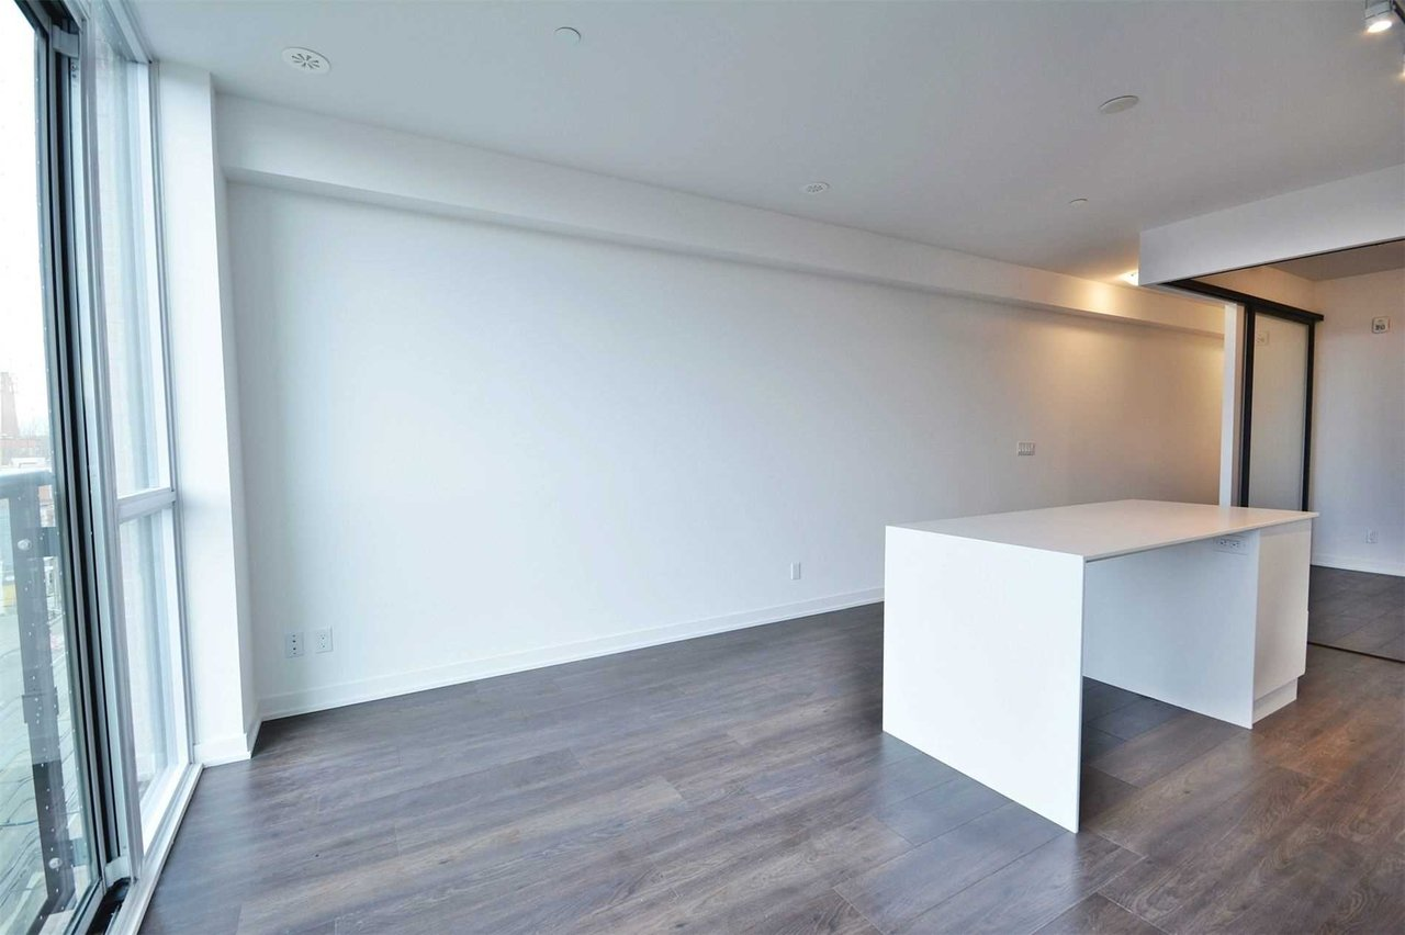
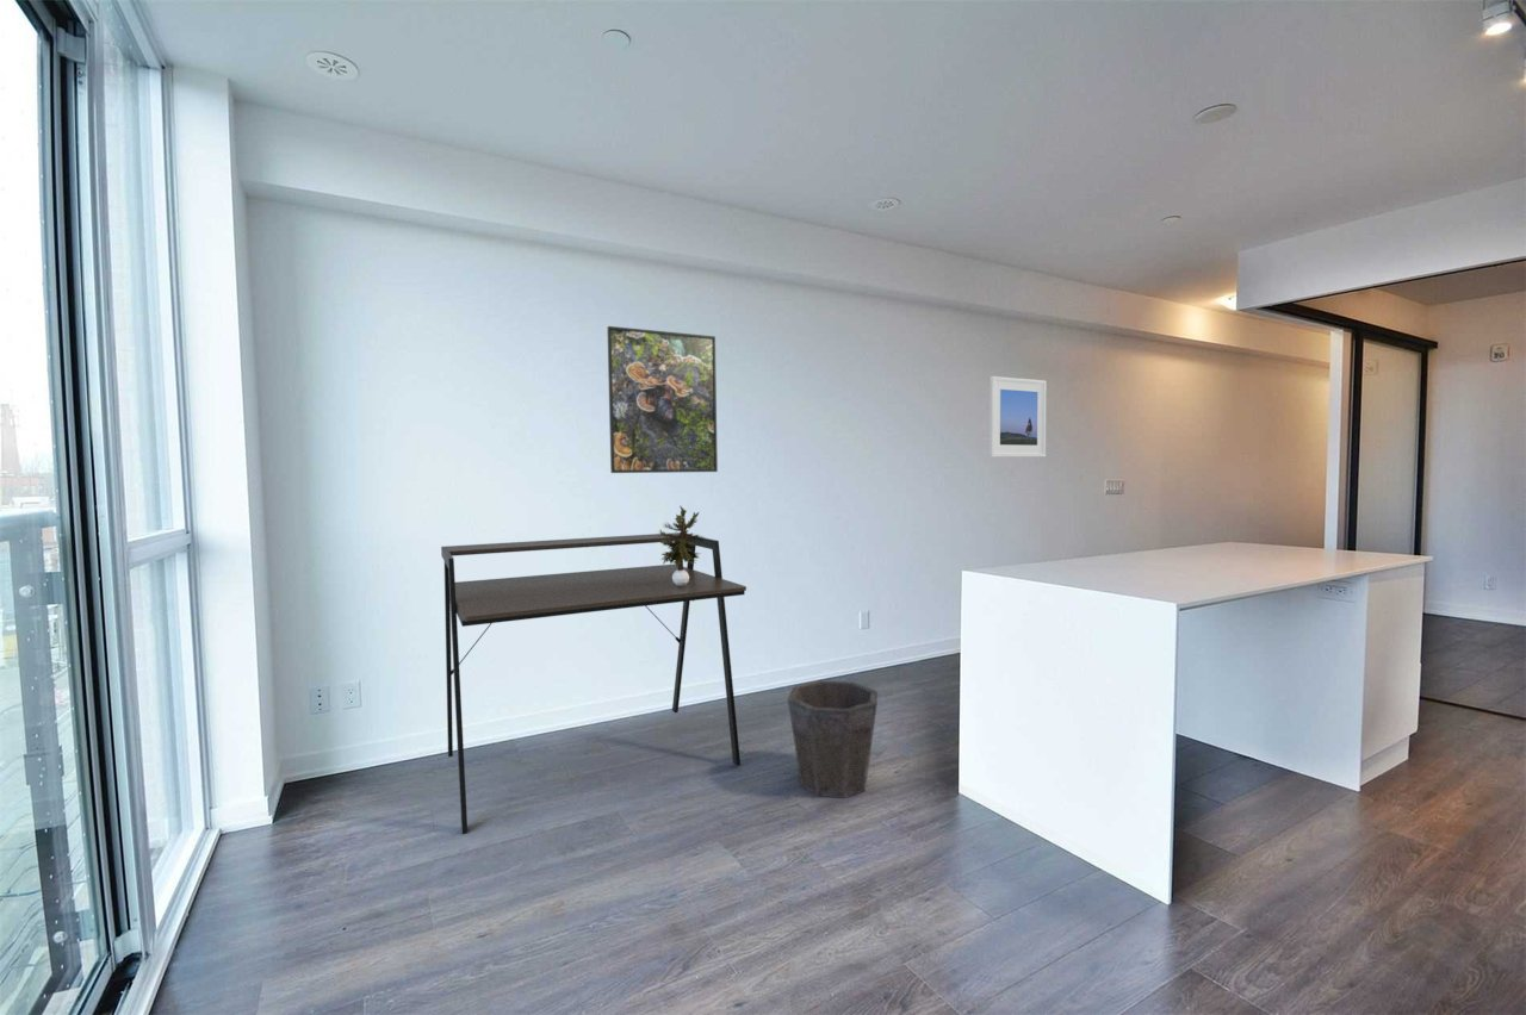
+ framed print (664, 401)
+ desk (582, 612)
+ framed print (1018, 417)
+ waste bin (833, 737)
+ potted plant (683, 546)
